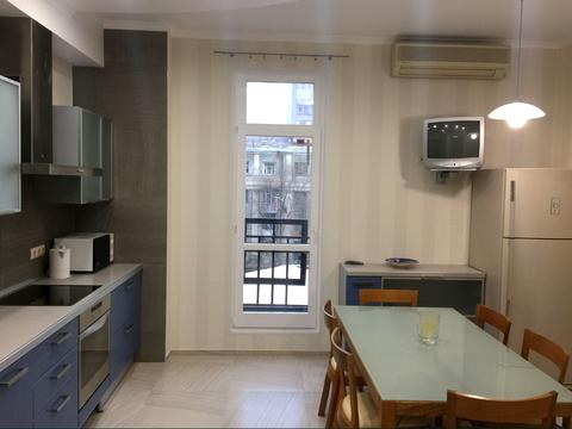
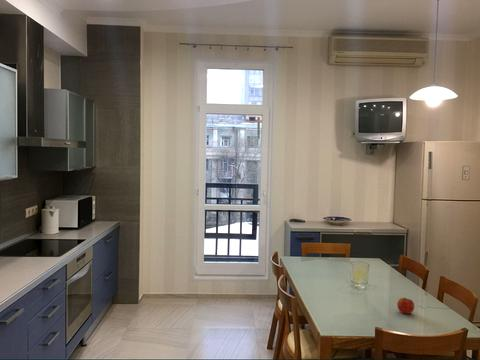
+ fruit (405, 304)
